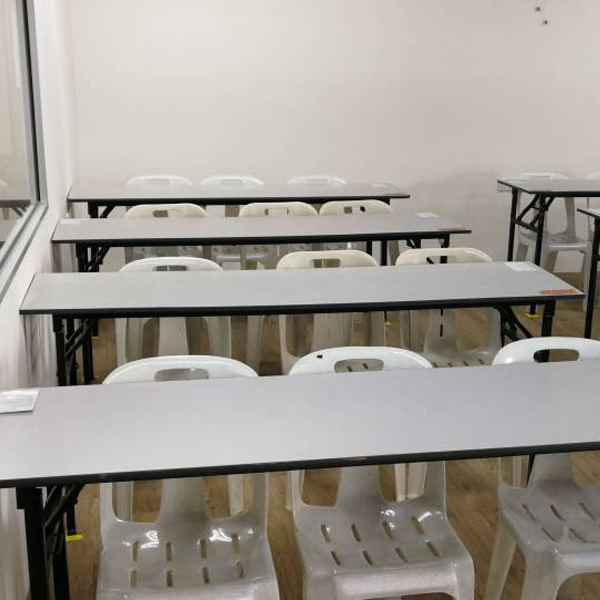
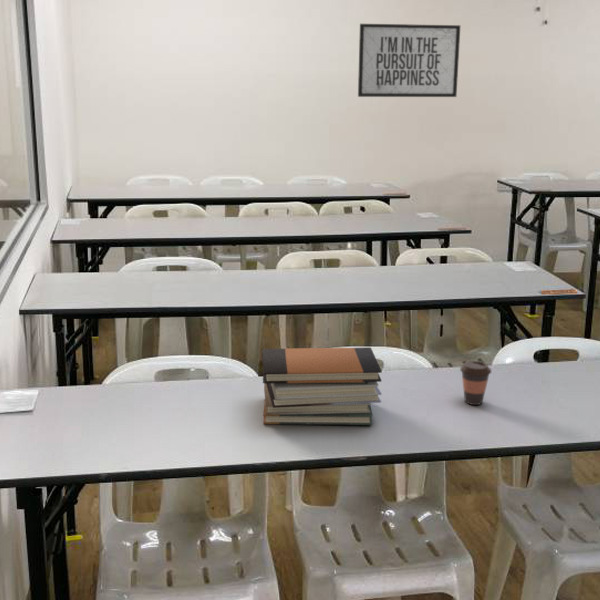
+ coffee cup (474, 383)
+ book stack (319, 385)
+ mirror (409, 61)
